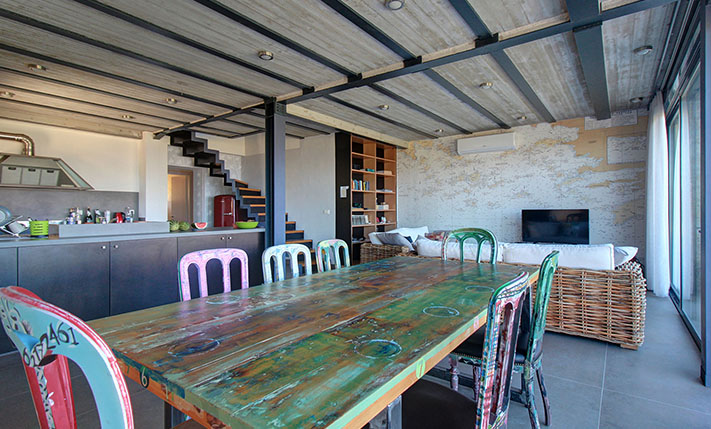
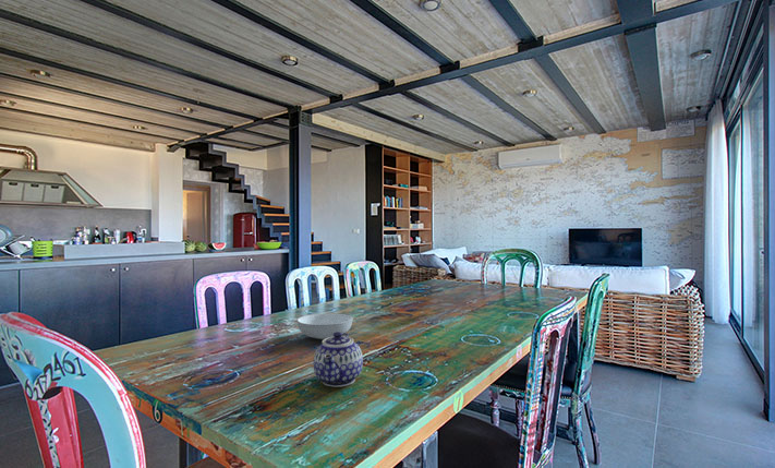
+ teapot (338, 356)
+ serving bowl (325, 327)
